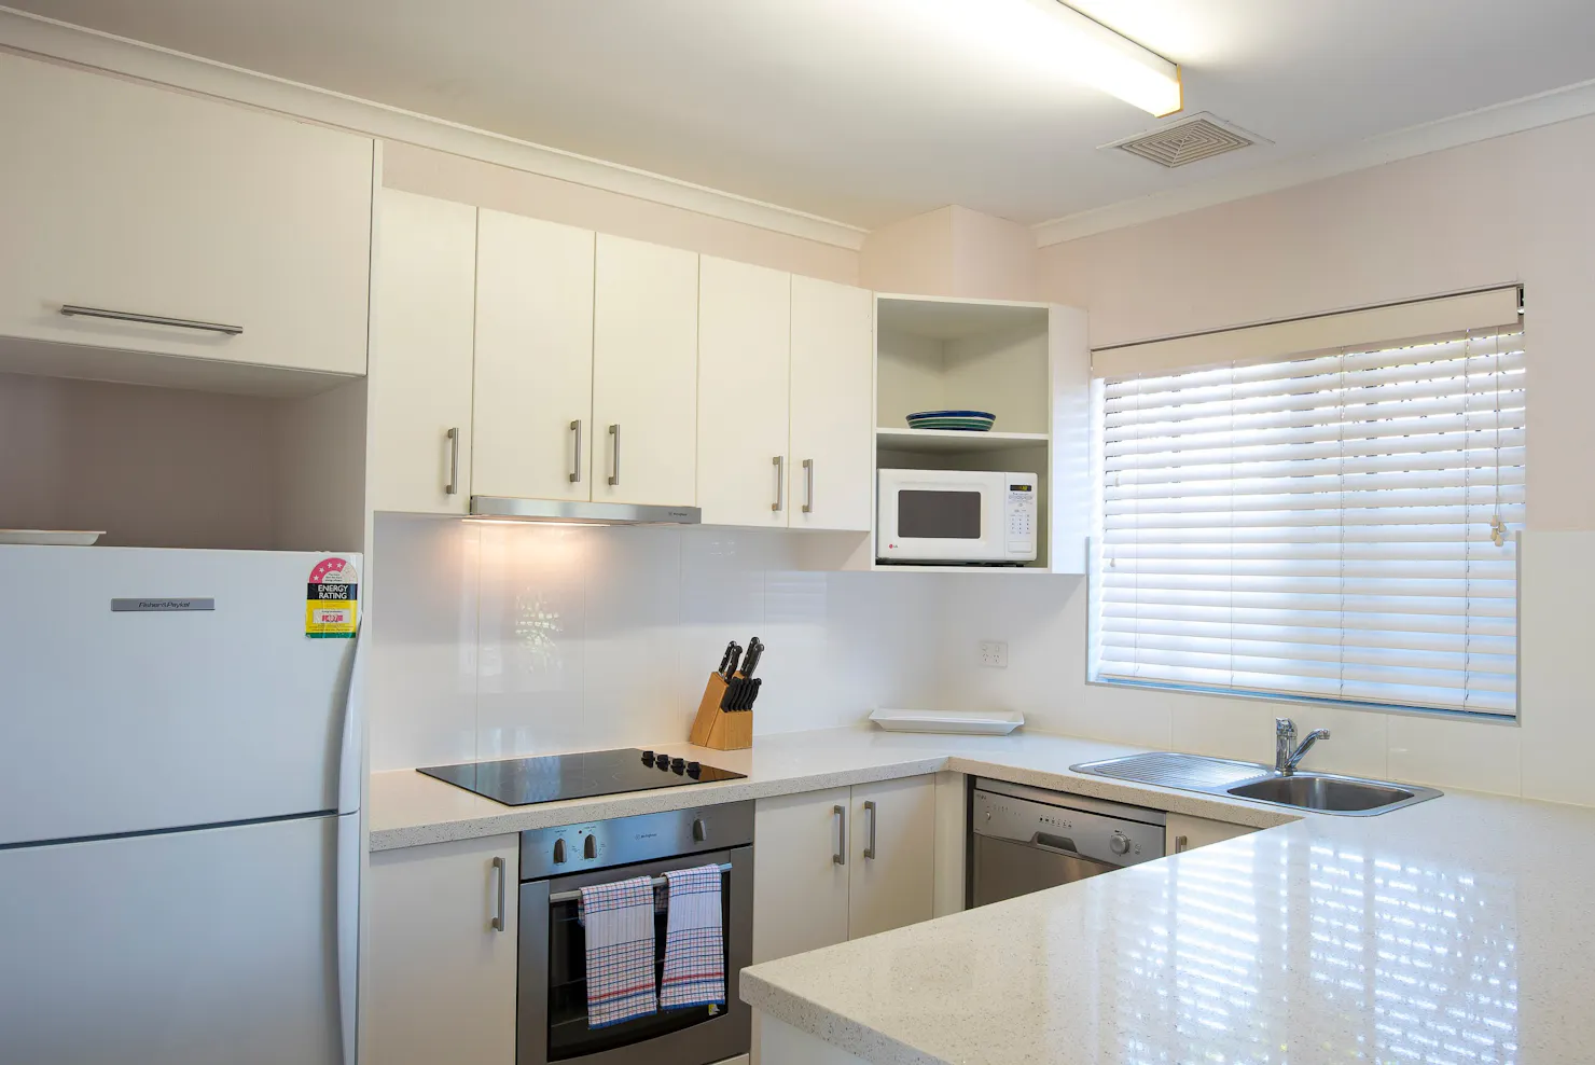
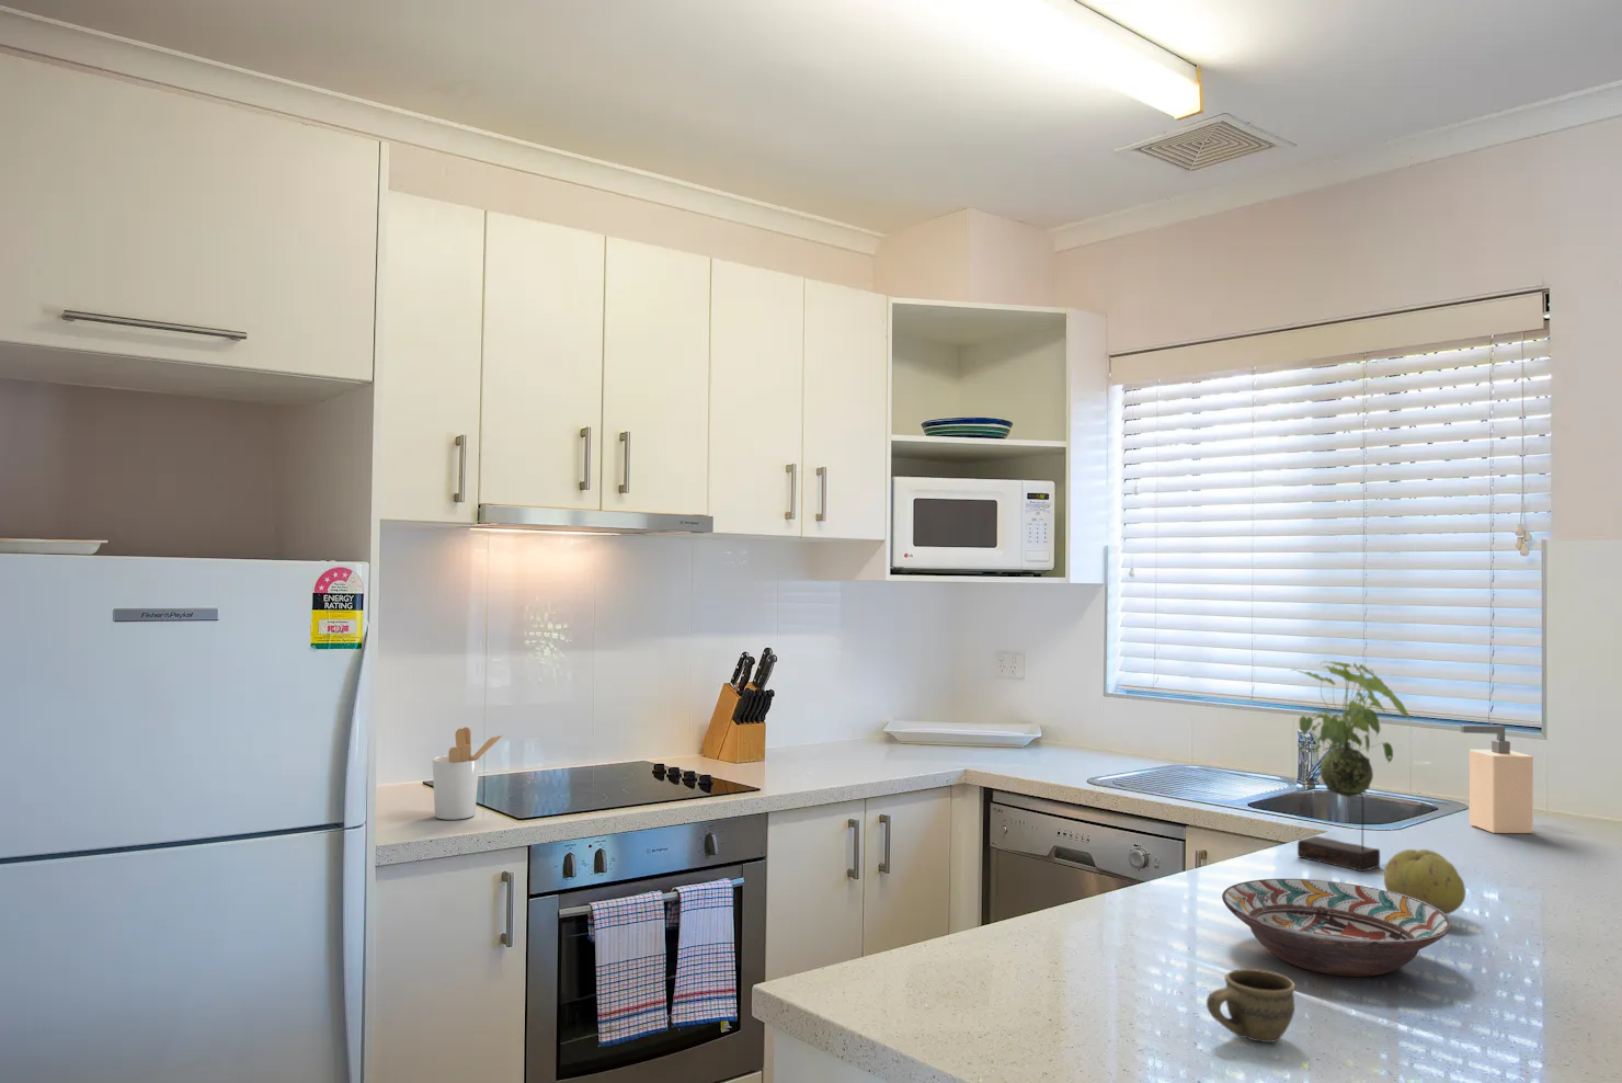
+ cup (1247, 1007)
+ fruit (1424, 884)
+ plant (1346, 754)
+ utensil holder (468, 772)
+ soap dispenser (1490, 776)
+ decorative bowl (1332, 933)
